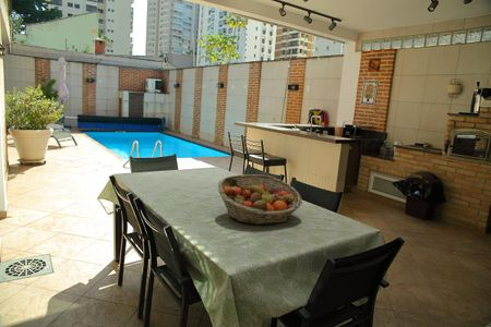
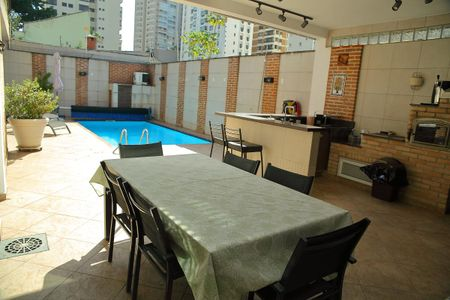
- fruit basket (259, 198)
